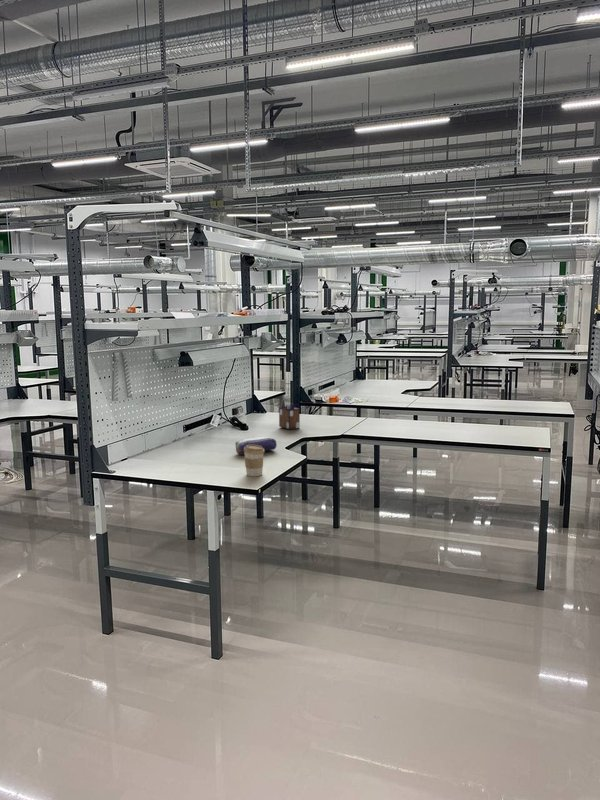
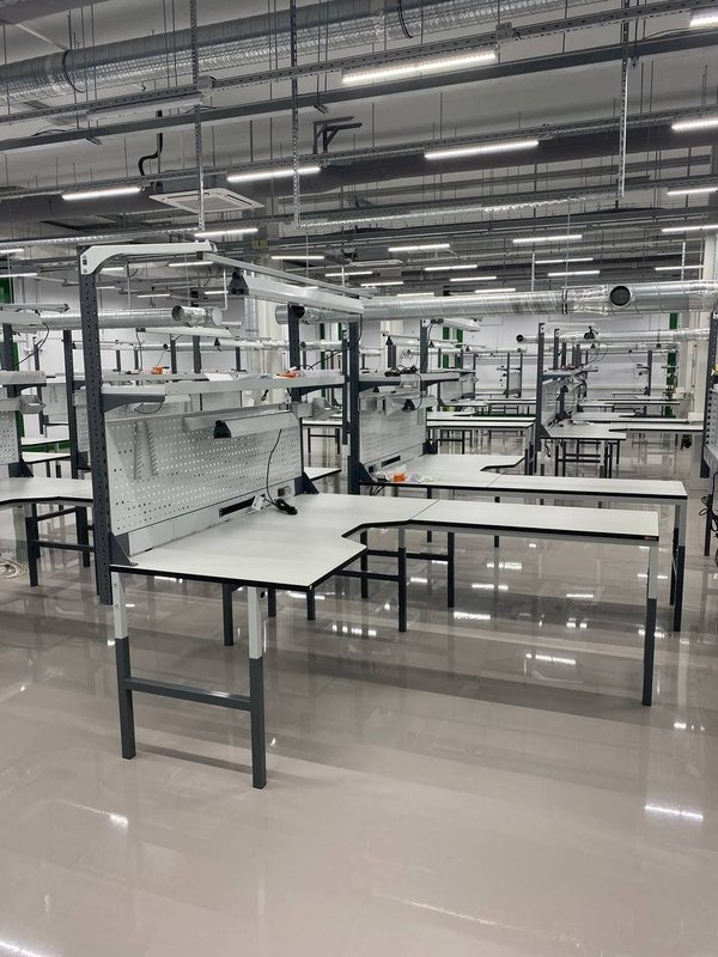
- coffee cup (254, 460)
- desk organizer (289, 413)
- pencil case (256, 444)
